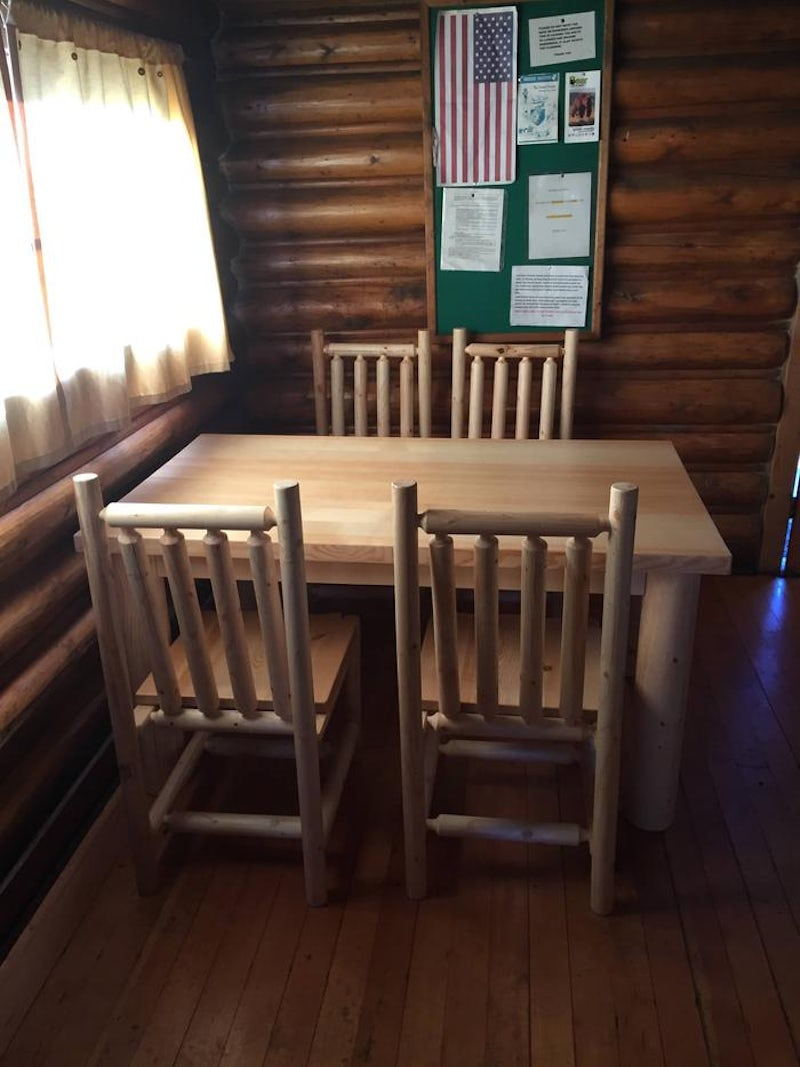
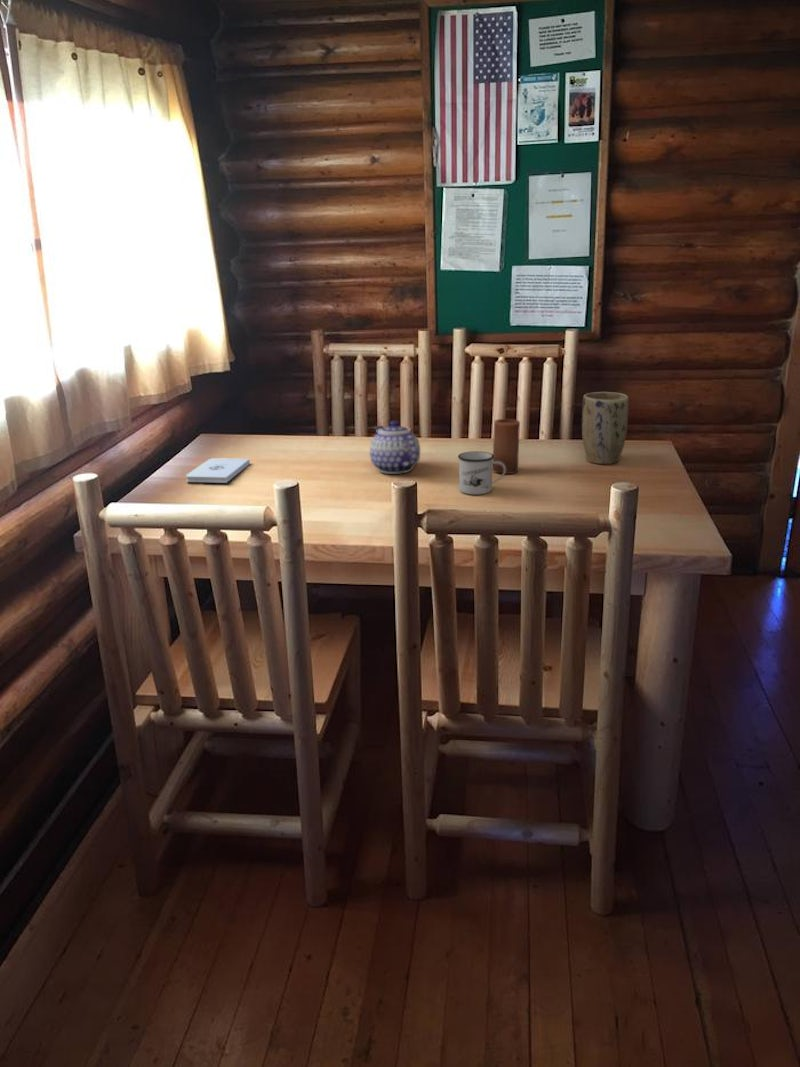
+ mug (481, 473)
+ plant pot (604, 428)
+ notepad (218, 470)
+ candle (505, 446)
+ teapot (394, 445)
